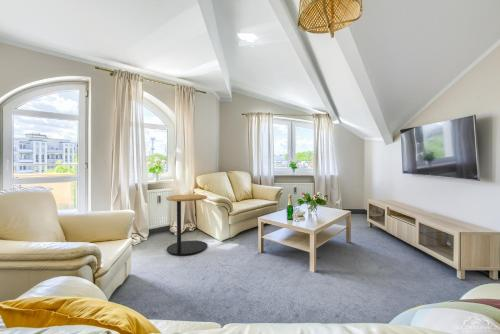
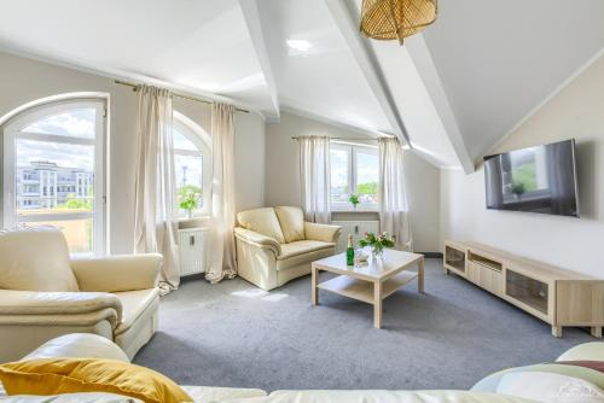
- side table (180, 222)
